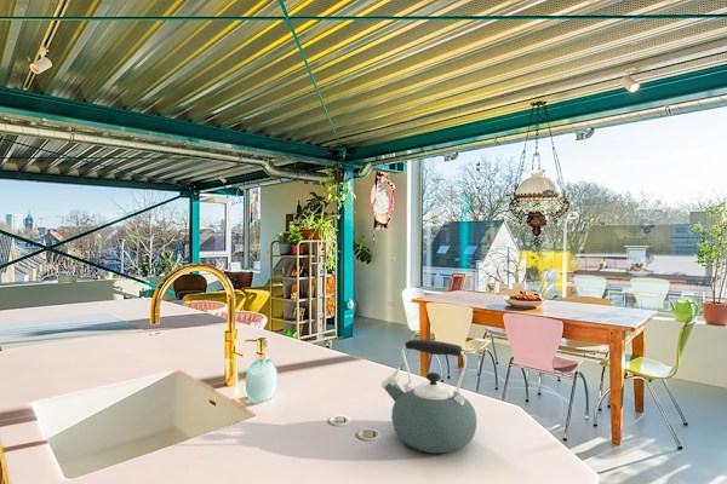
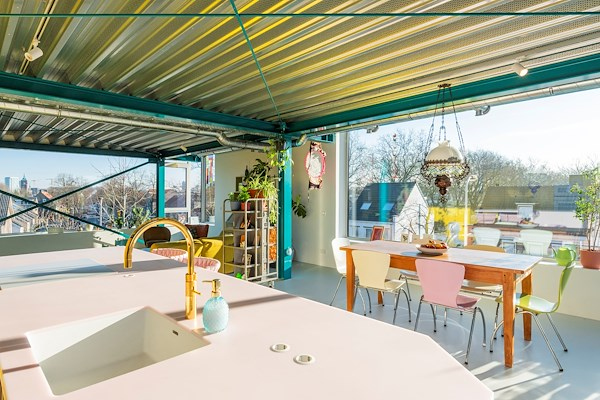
- kettle (425, 387)
